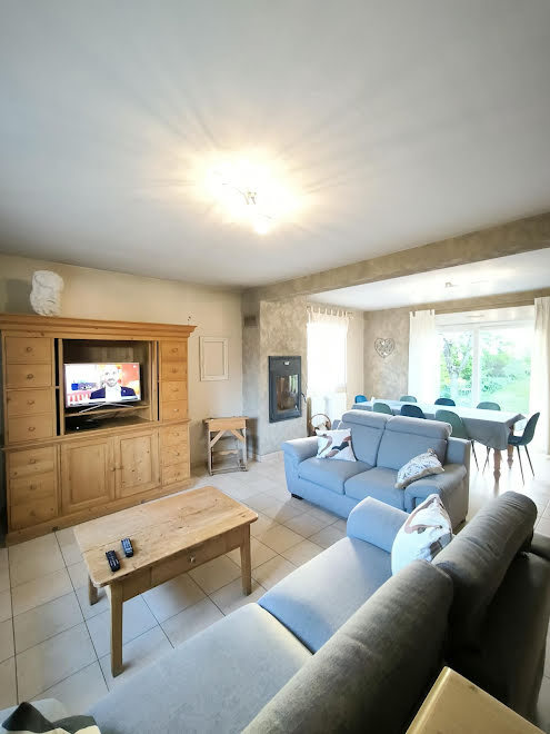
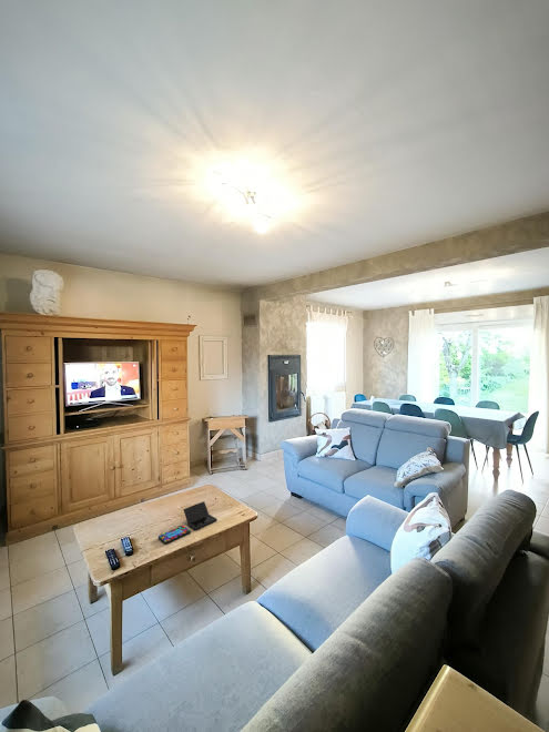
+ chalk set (186, 520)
